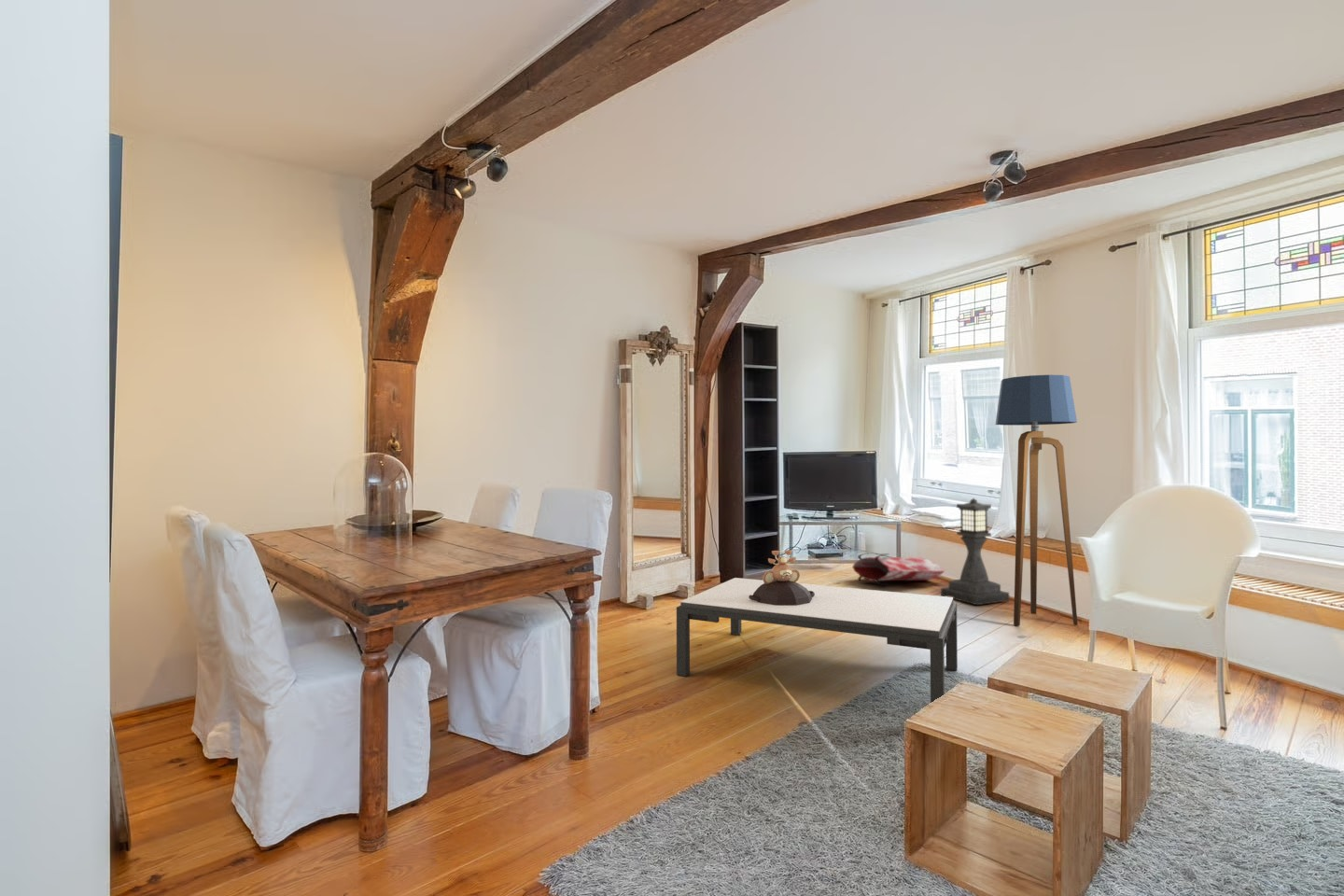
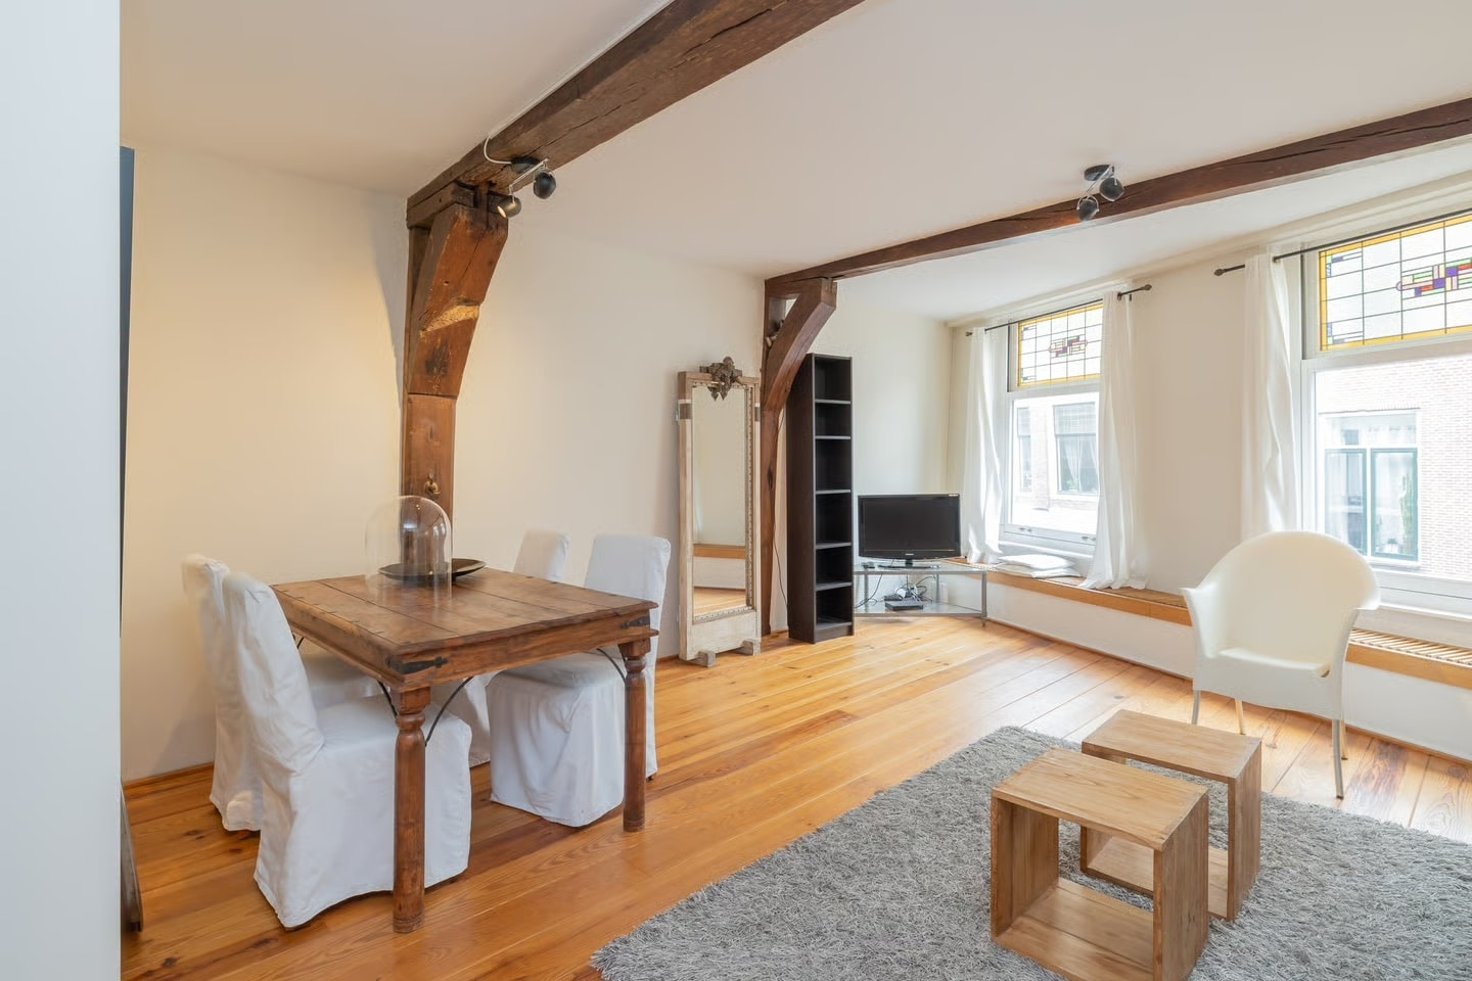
- decorative bowl (781, 574)
- coffee table (820, 629)
- floor lamp (1035, 499)
- lantern (973, 548)
- bag (898, 567)
